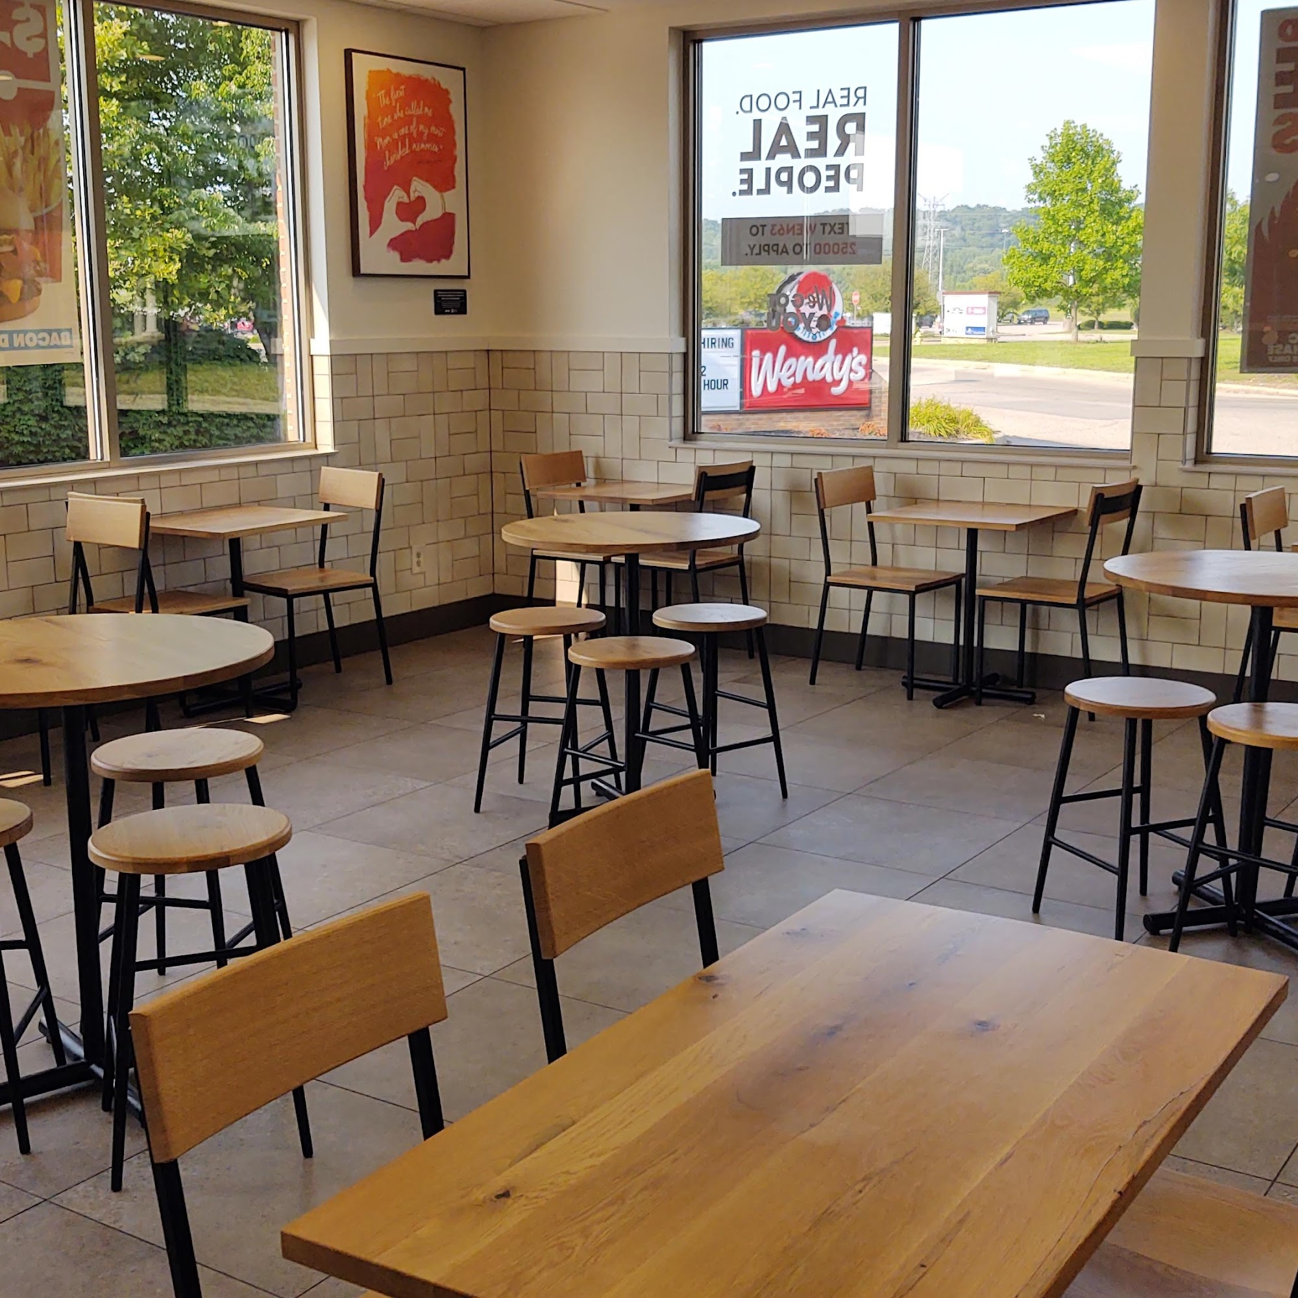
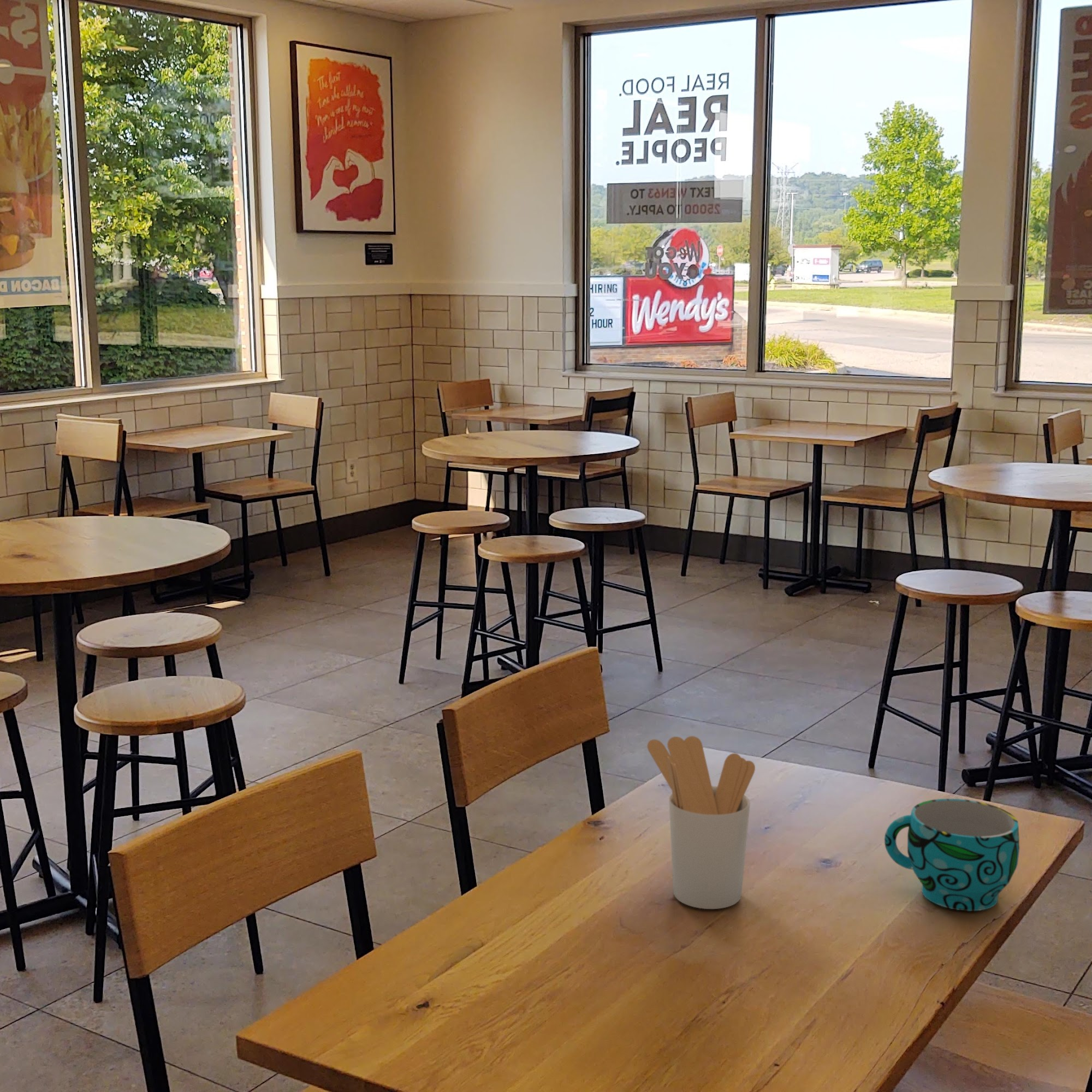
+ utensil holder (697, 817)
+ cup (956, 857)
